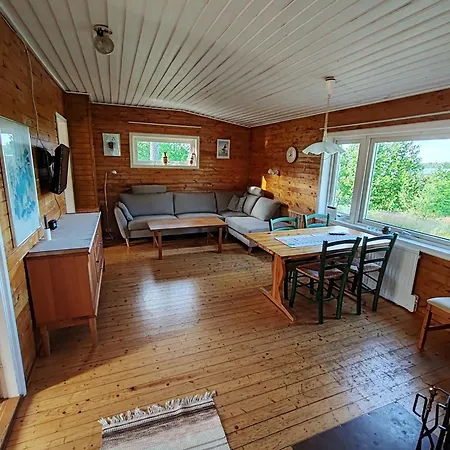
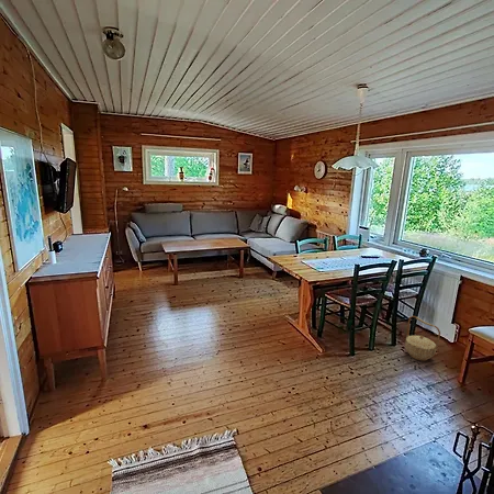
+ basket (422, 338)
